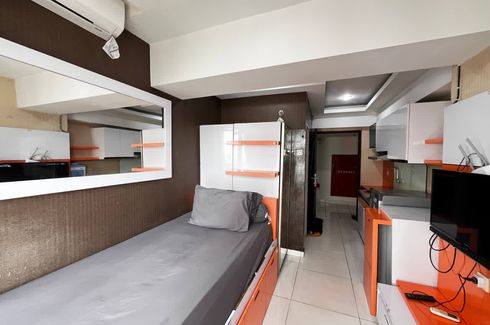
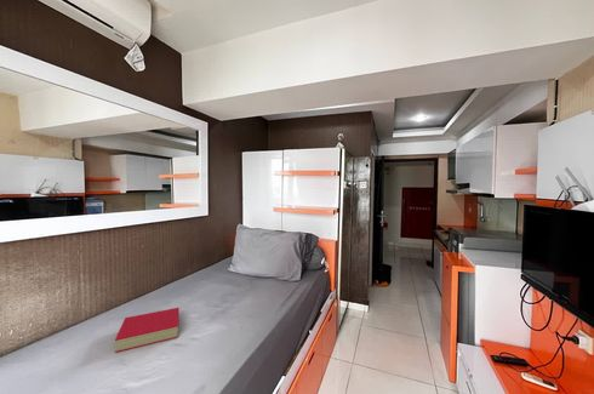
+ book (150, 327)
